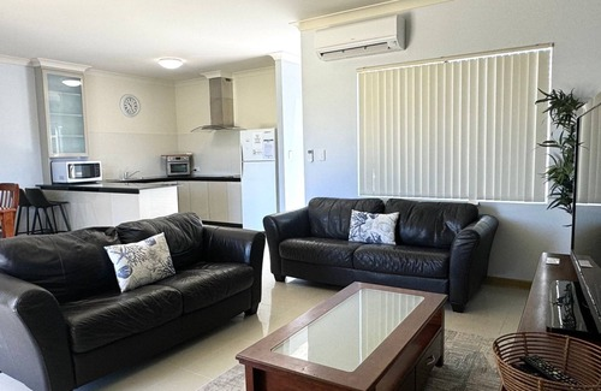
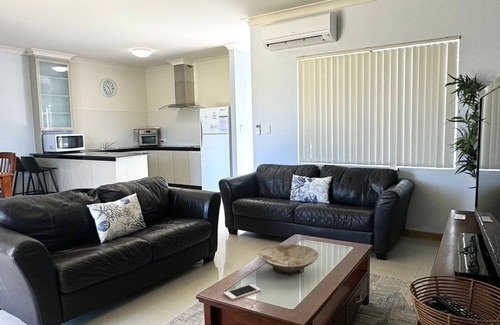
+ cell phone (242, 291)
+ bowl (288, 261)
